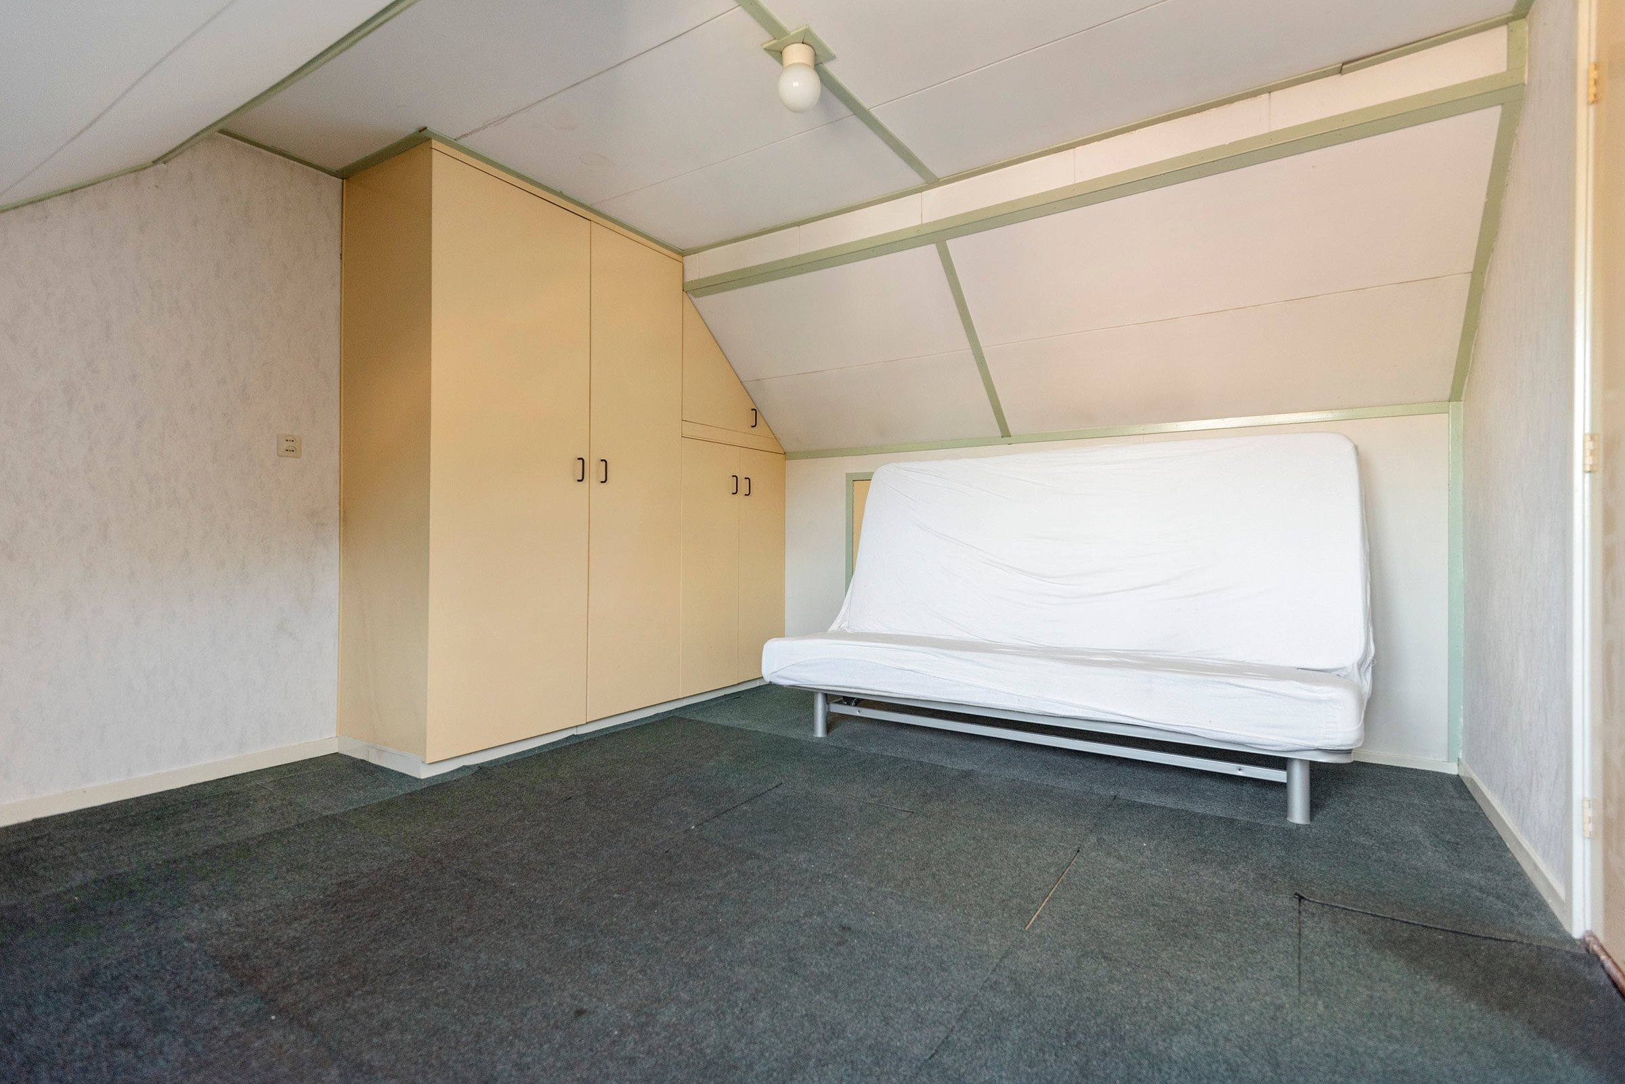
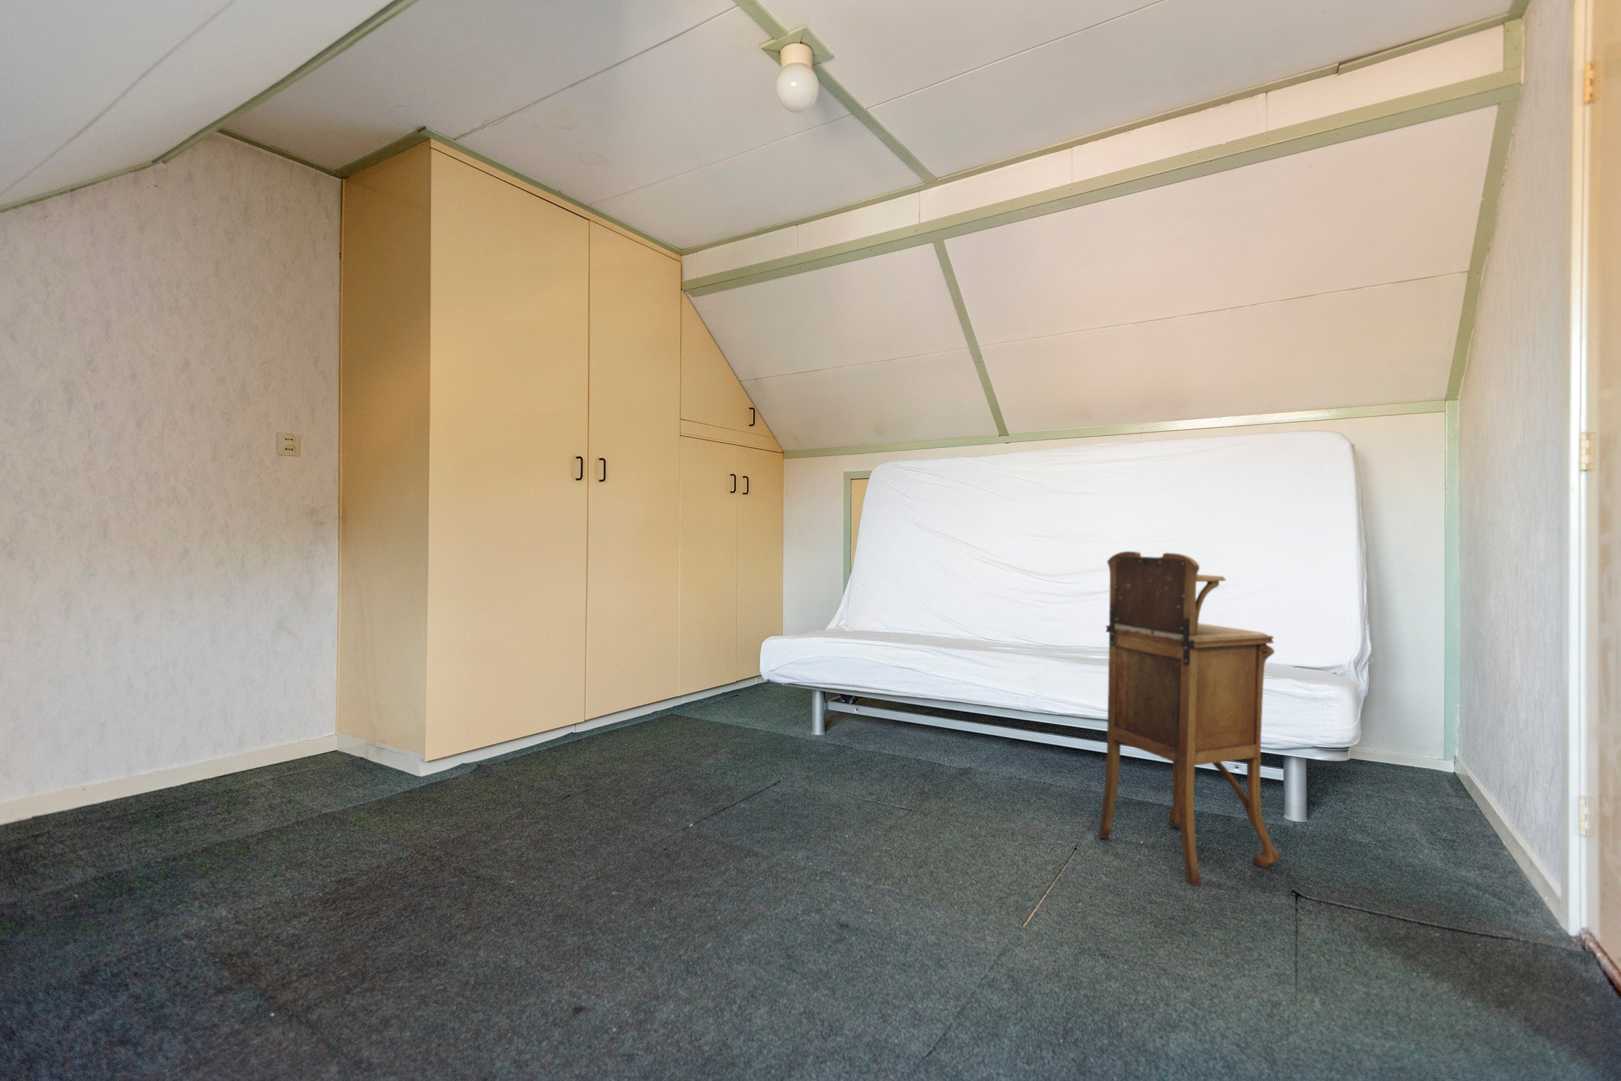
+ nightstand (1185, 701)
